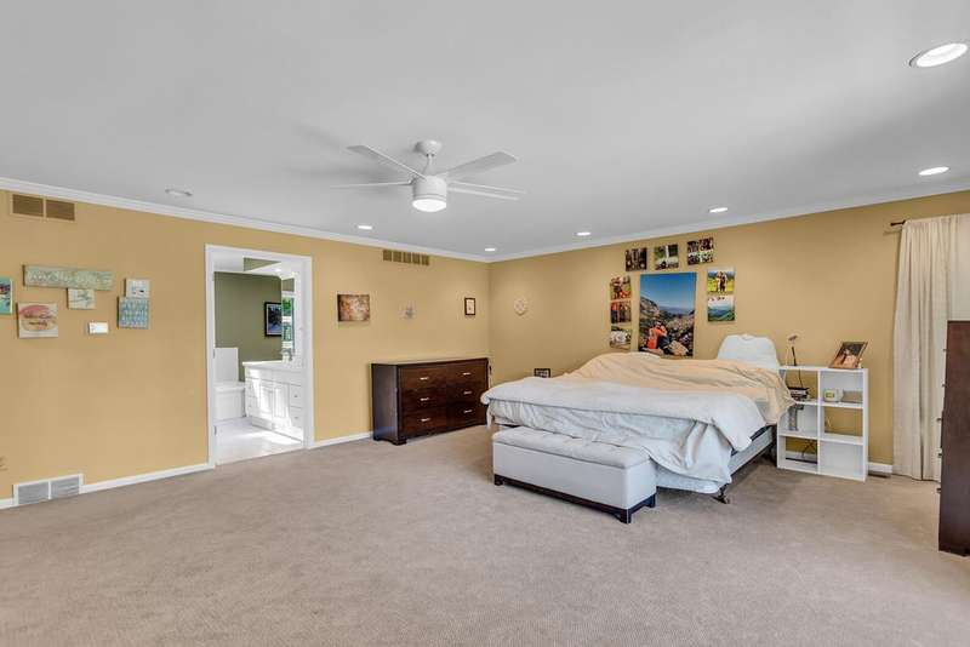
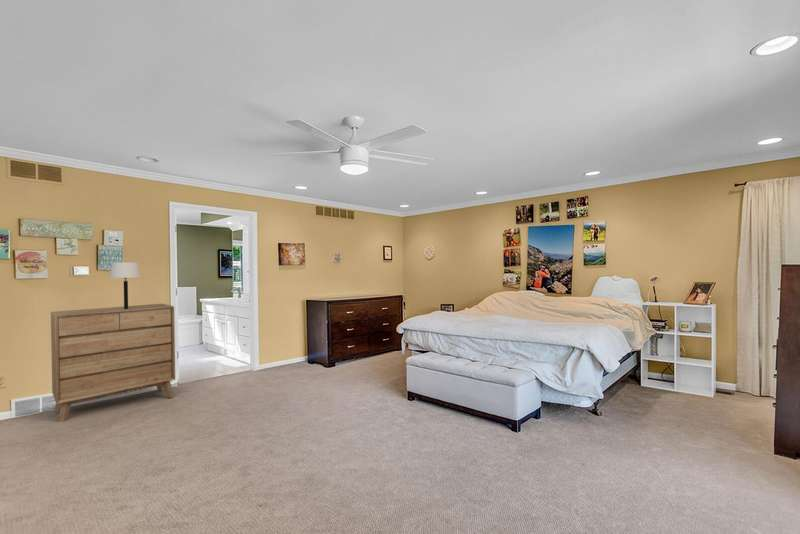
+ table lamp (125, 285)
+ dresser (116, 356)
